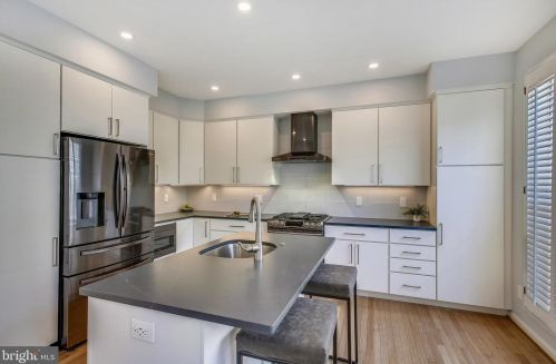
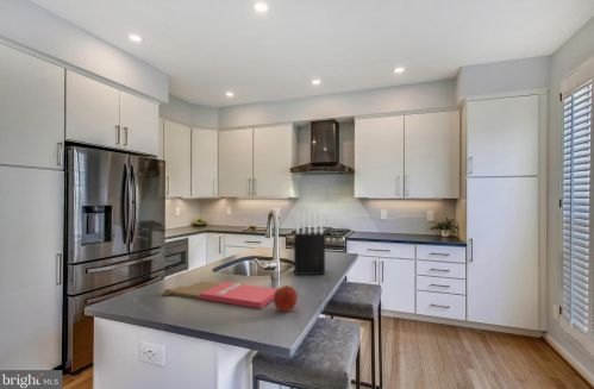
+ apple (285, 296)
+ cutting board (220, 290)
+ knife block (308, 241)
